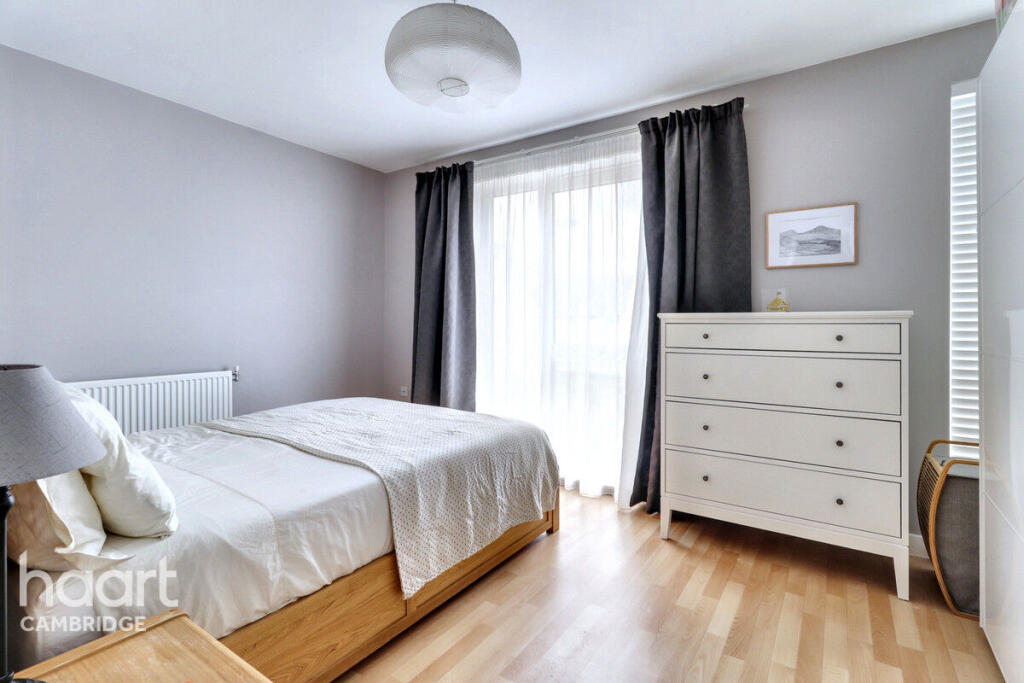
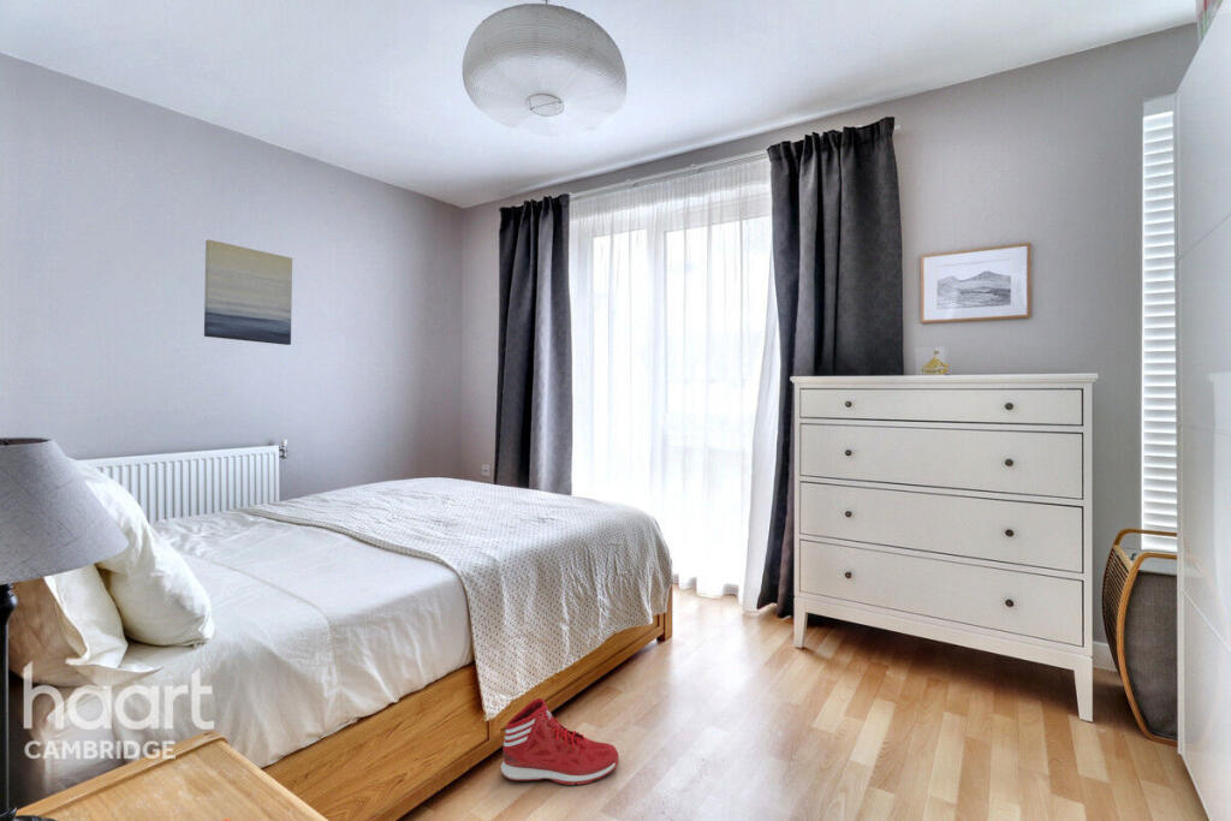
+ sneaker (560, 737)
+ wall art (250, 295)
